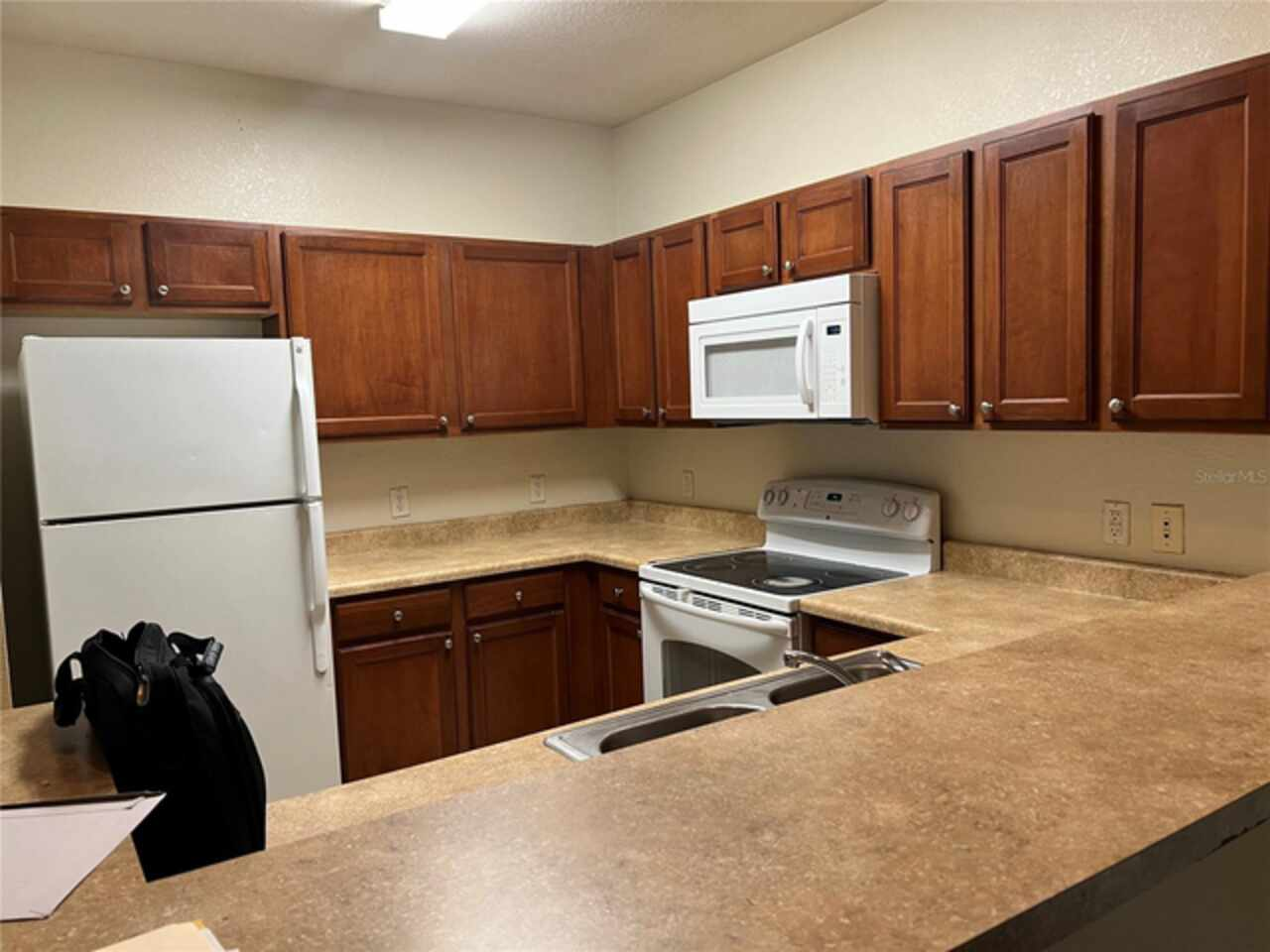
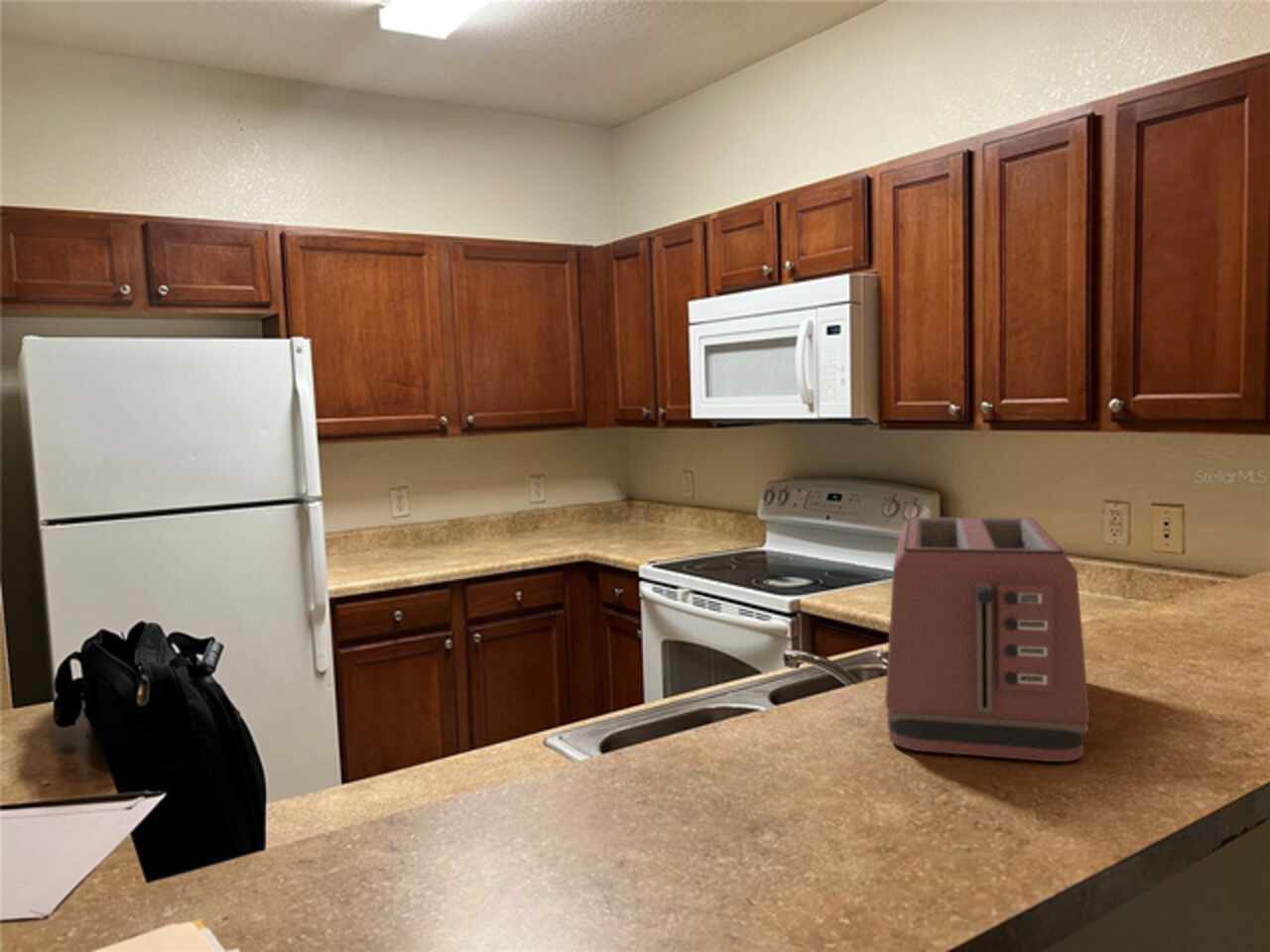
+ toaster (975, 621)
